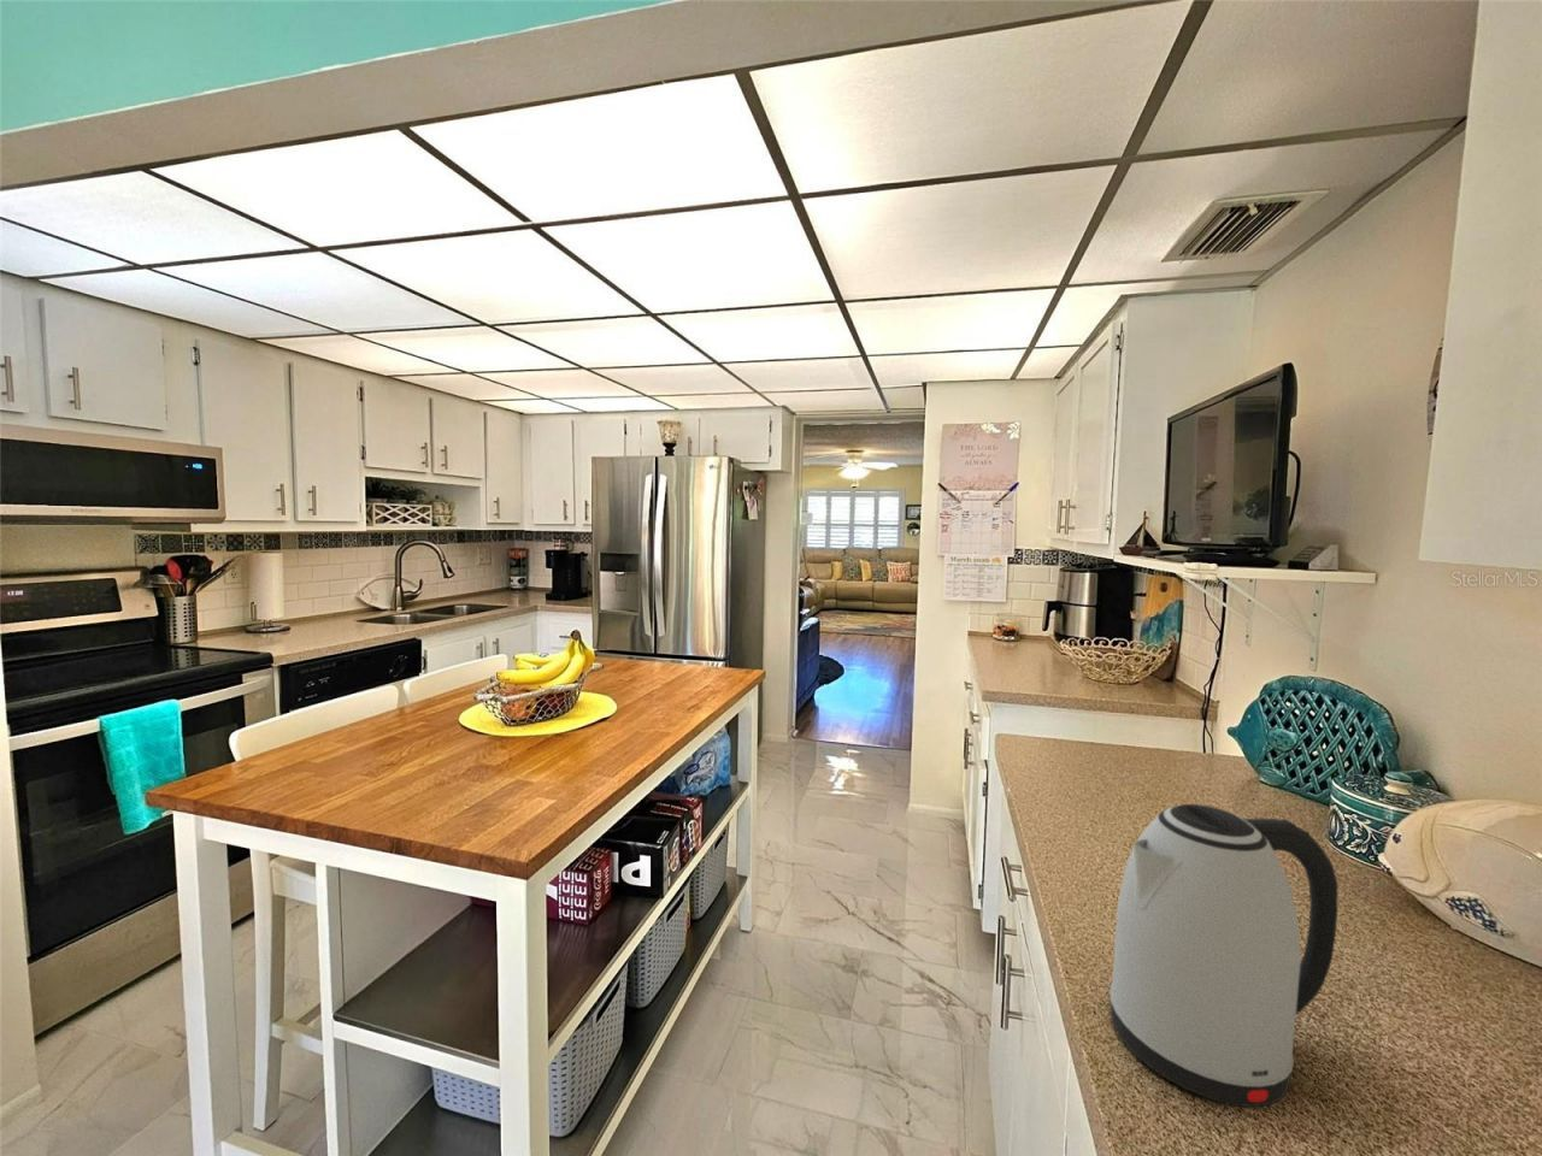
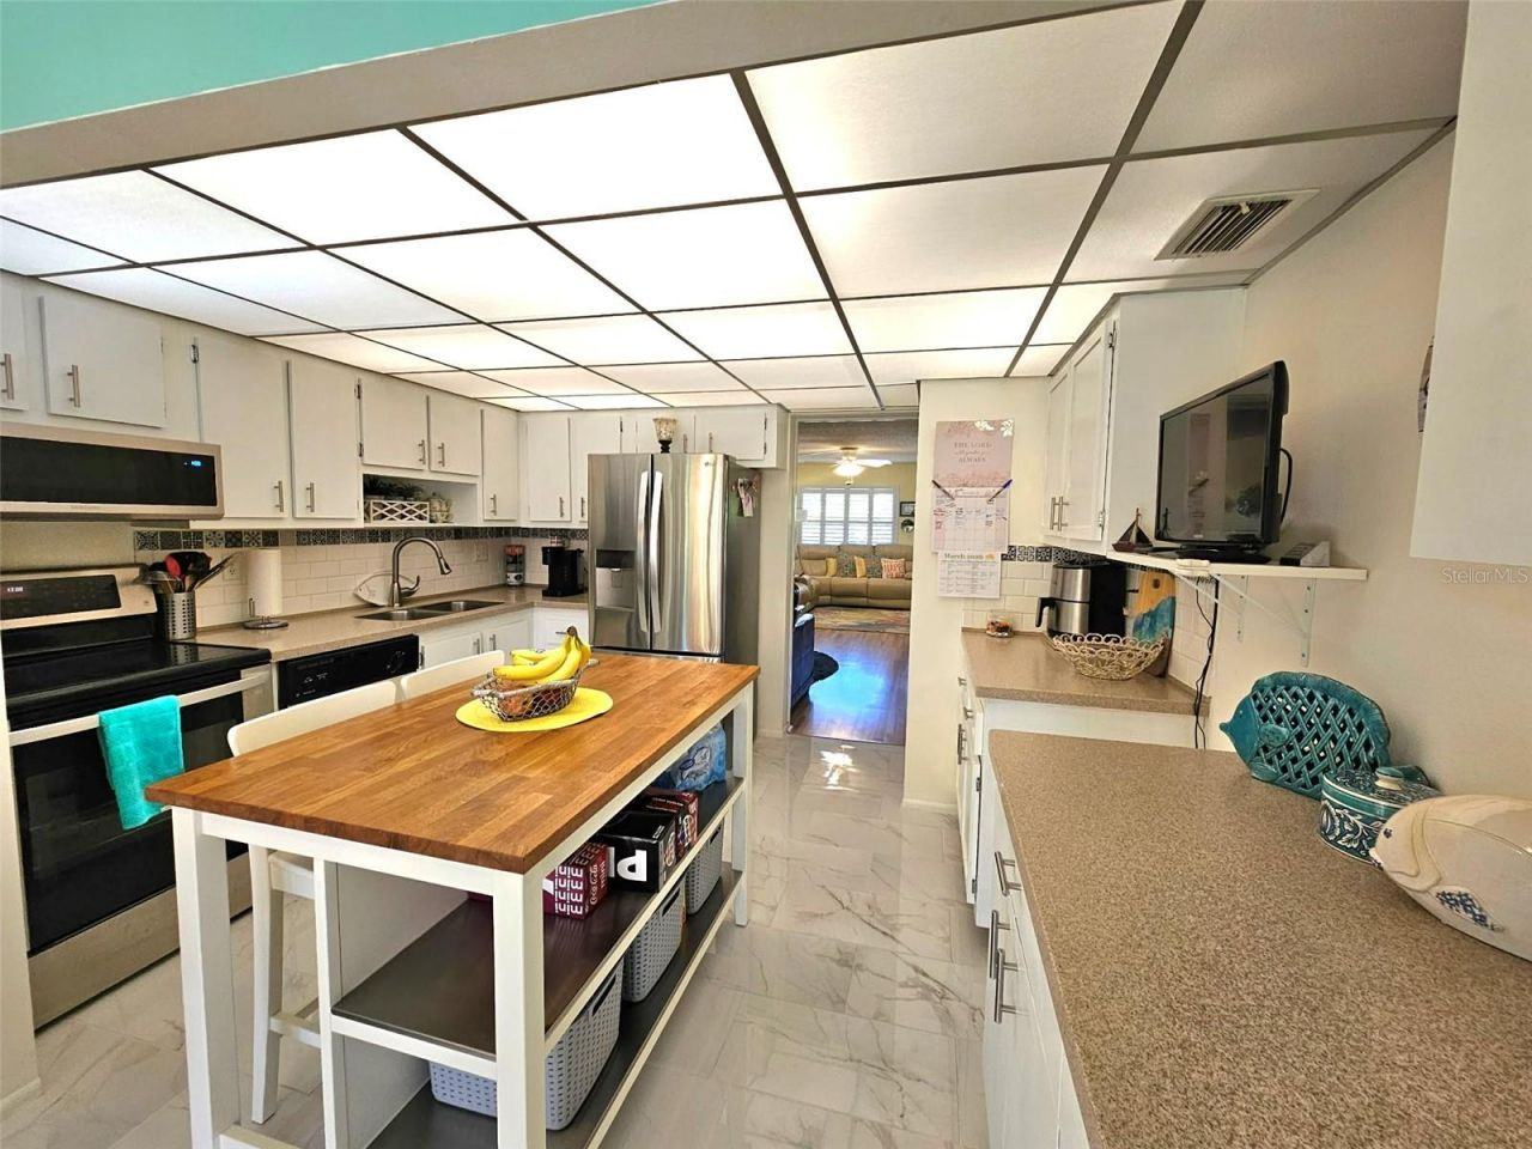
- kettle (1230, 926)
